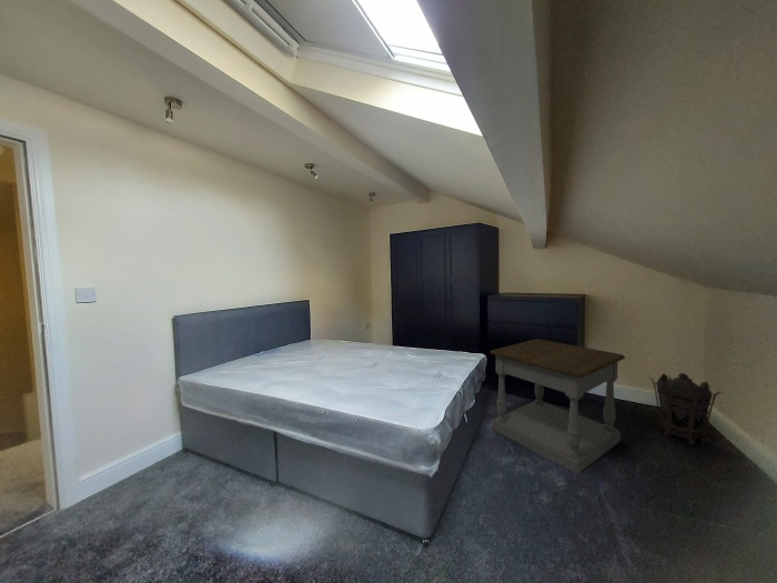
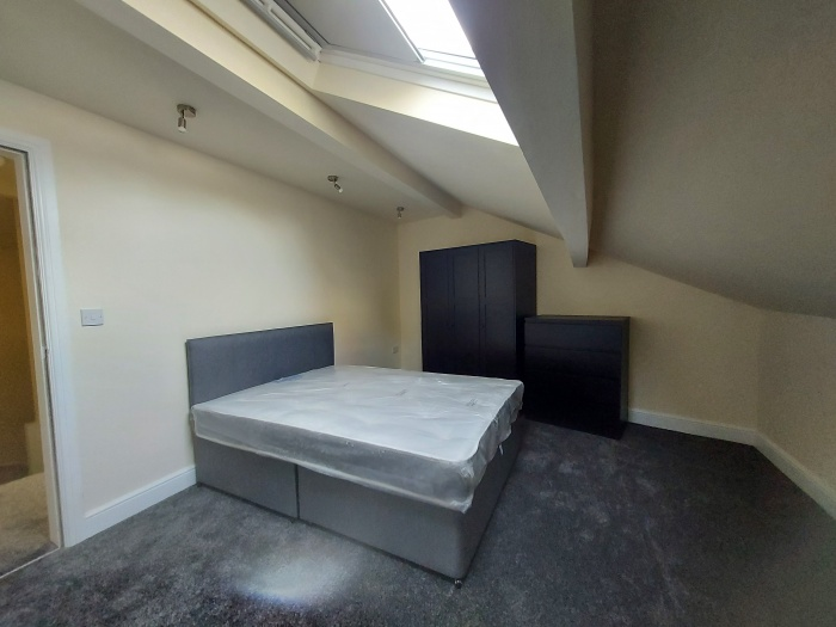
- side table (554, 389)
- lantern (682, 404)
